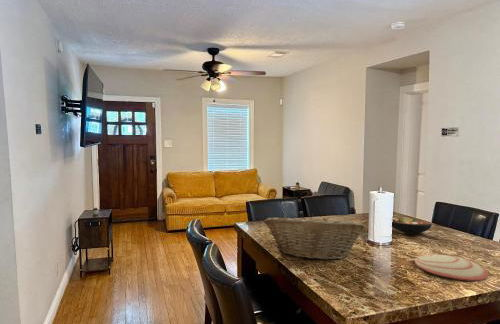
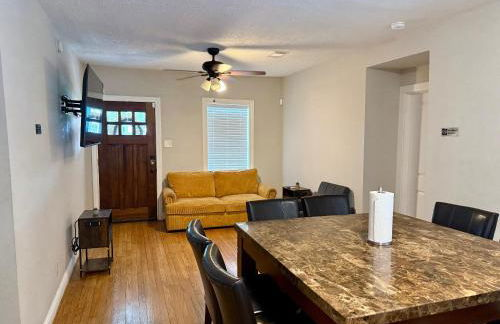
- fruit basket (312, 231)
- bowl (409, 226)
- plate (449, 263)
